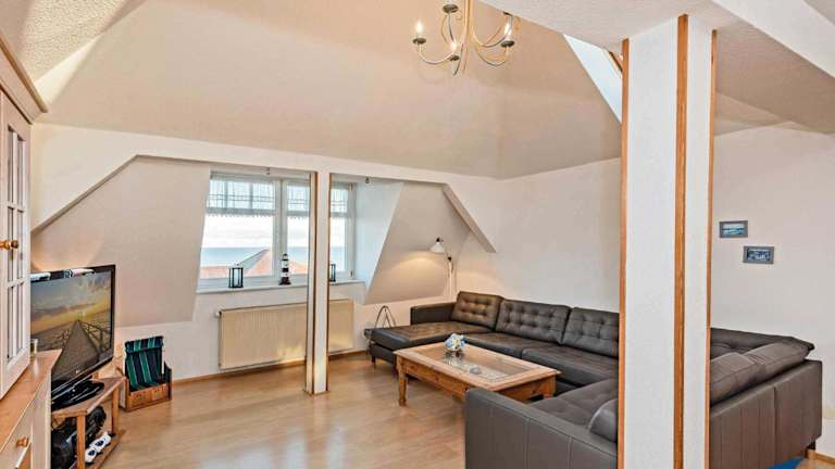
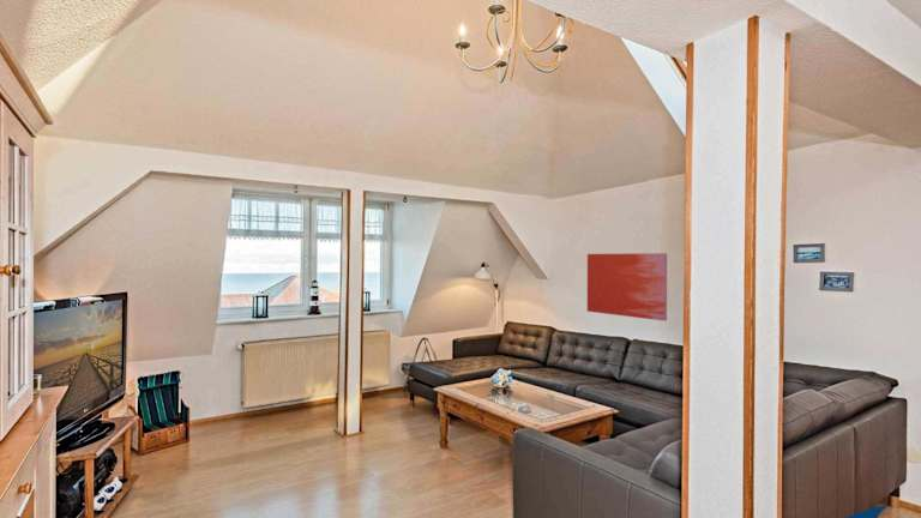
+ wall art (624, 284)
